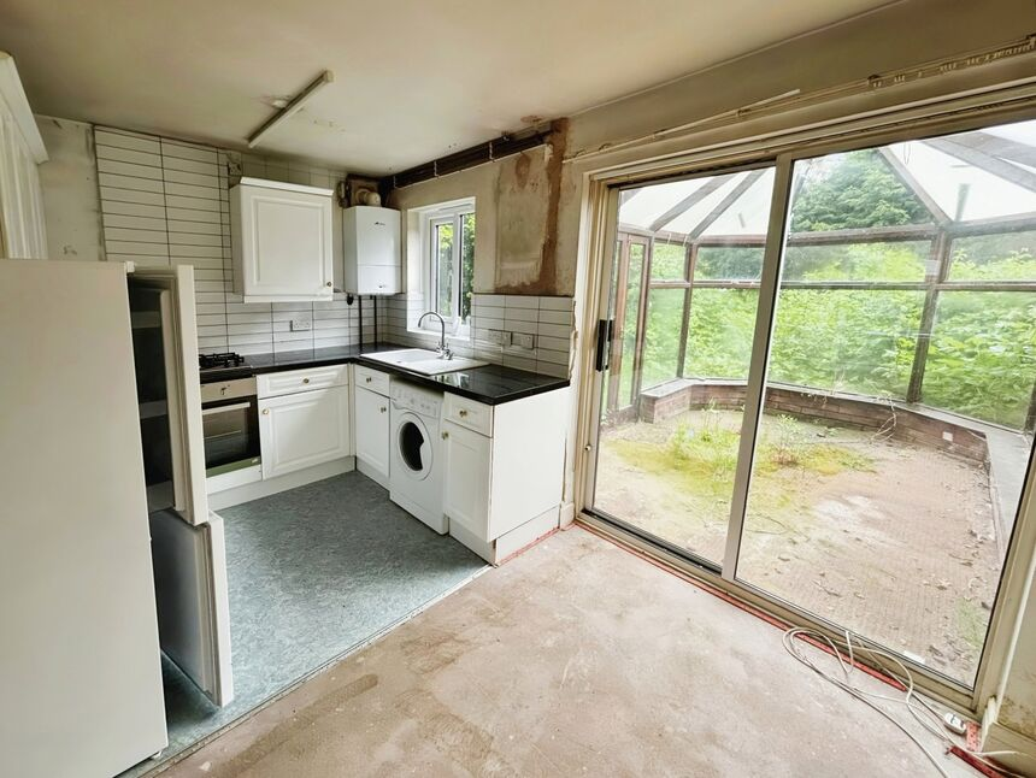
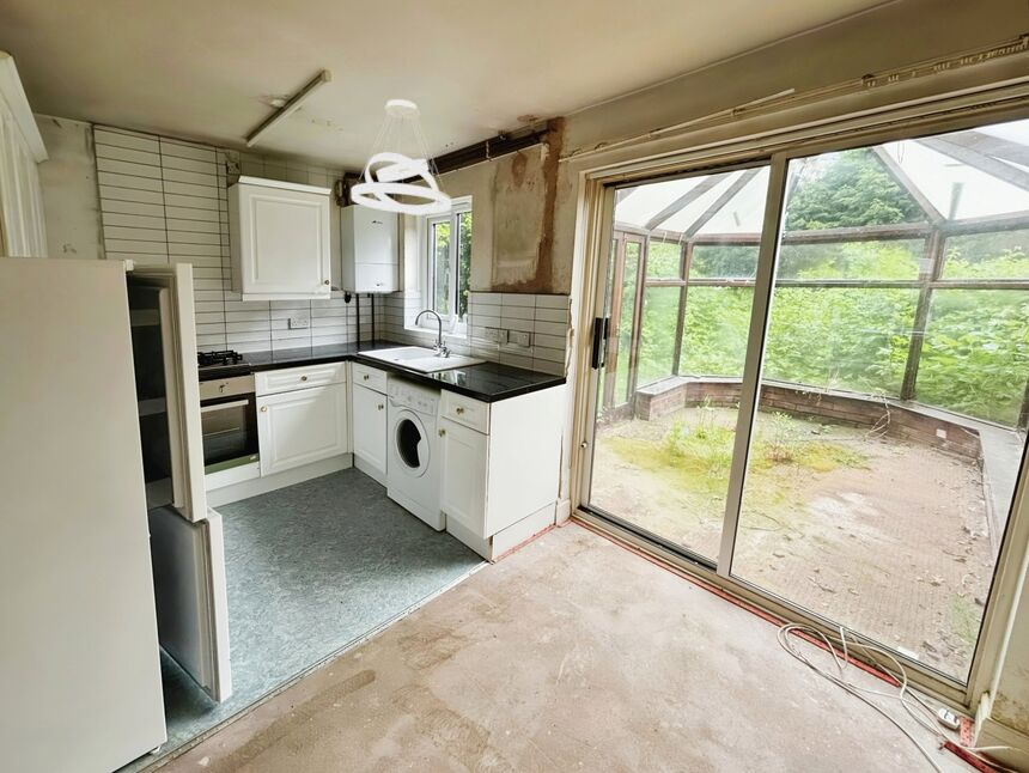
+ pendant light (402, 158)
